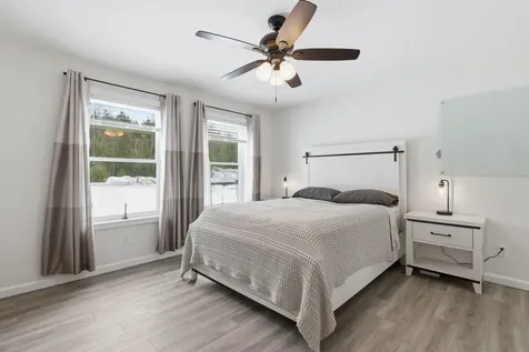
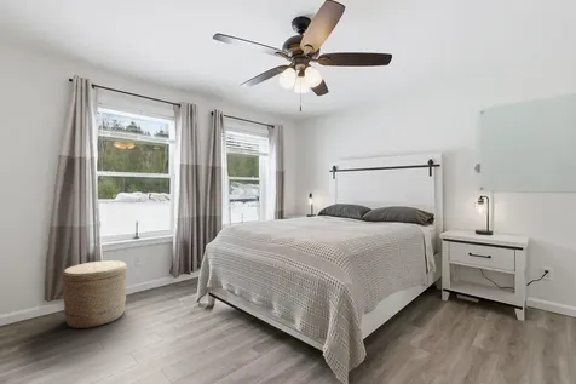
+ basket (96, 292)
